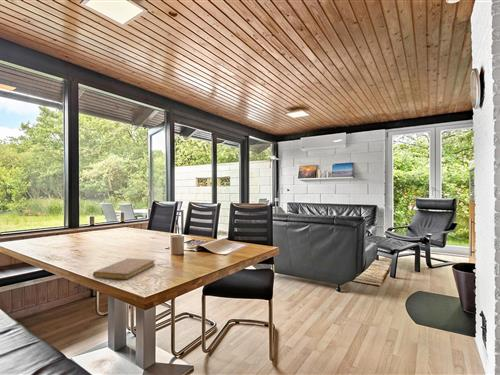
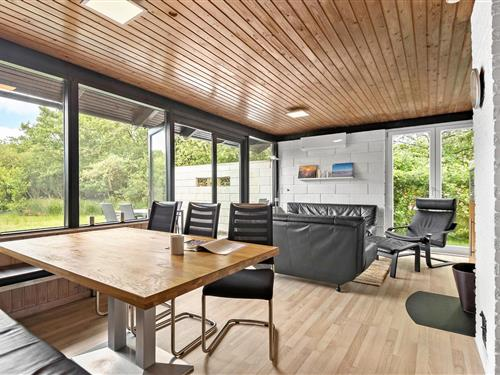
- notebook (126, 267)
